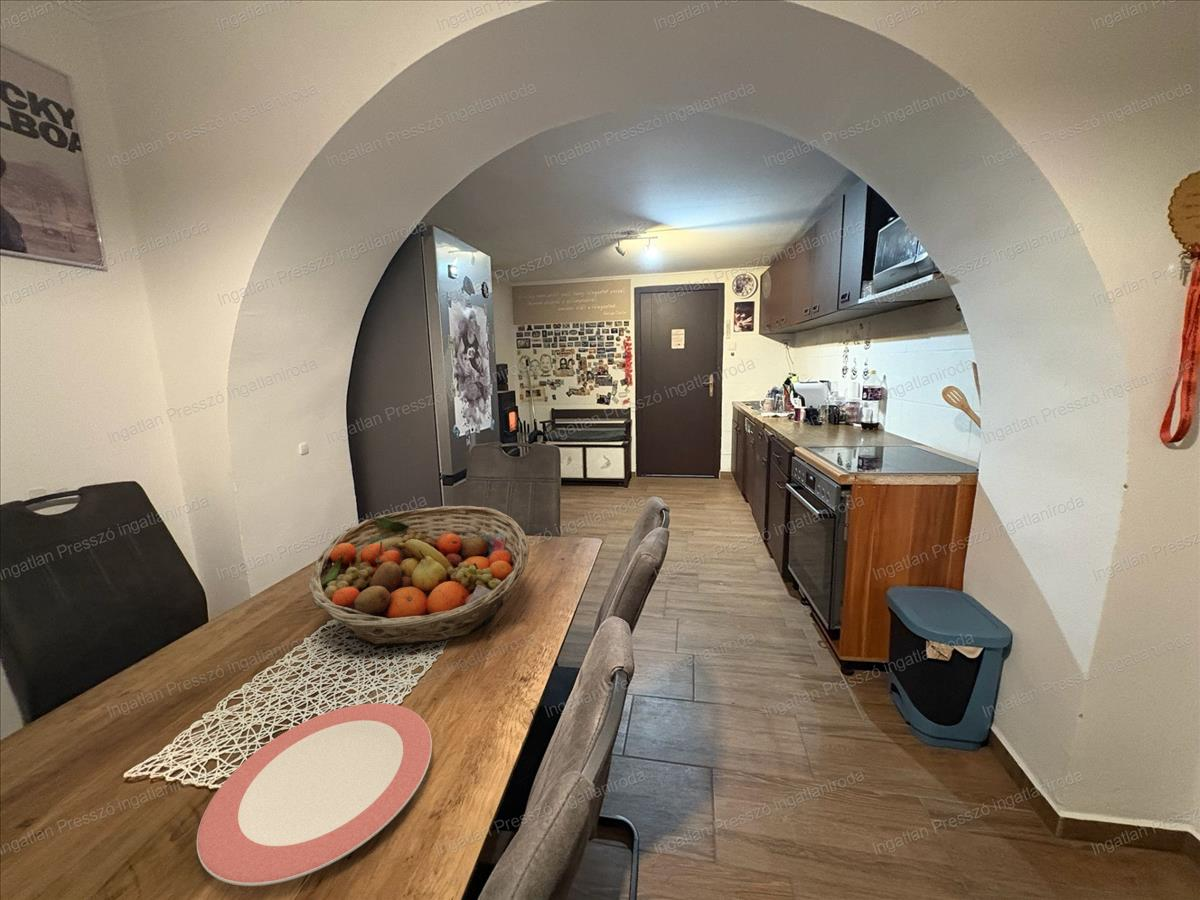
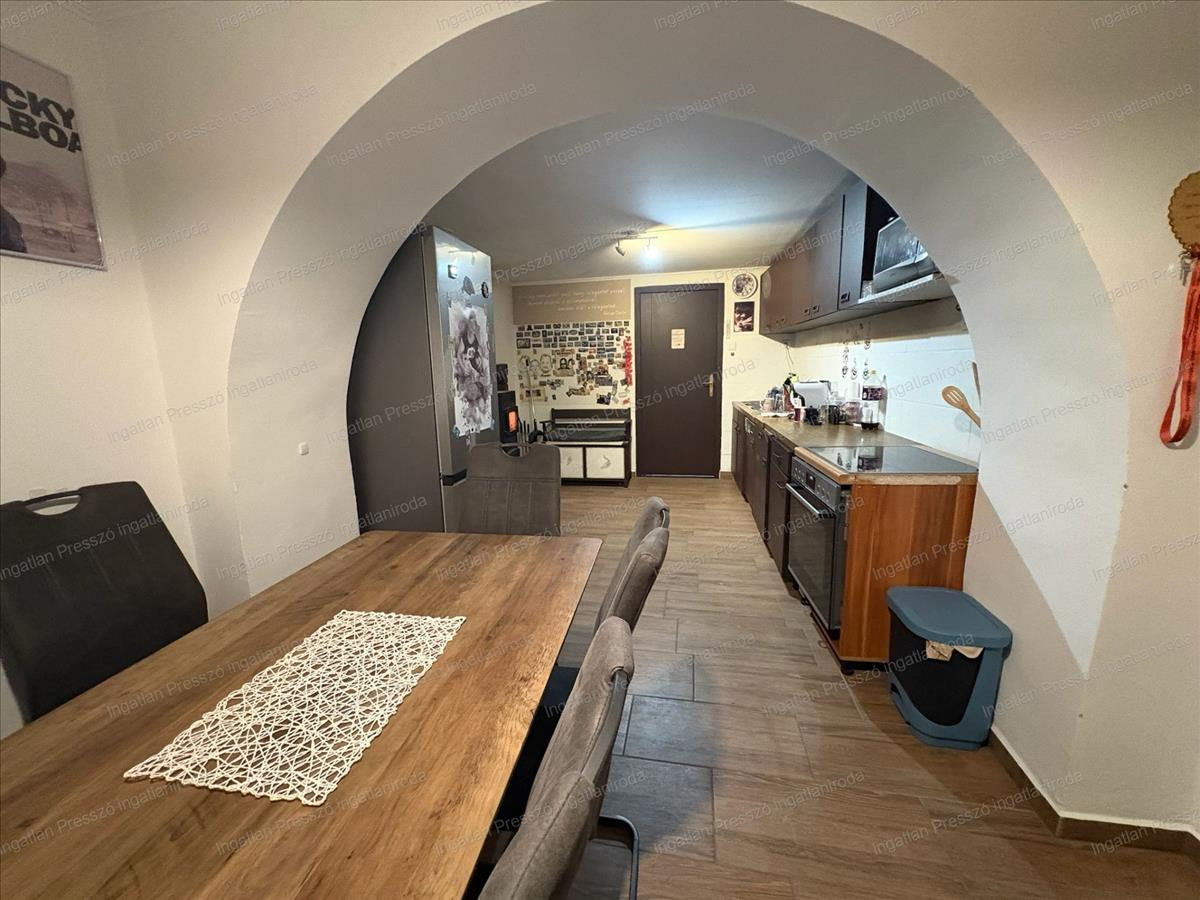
- fruit basket (426, 569)
- plate (327, 778)
